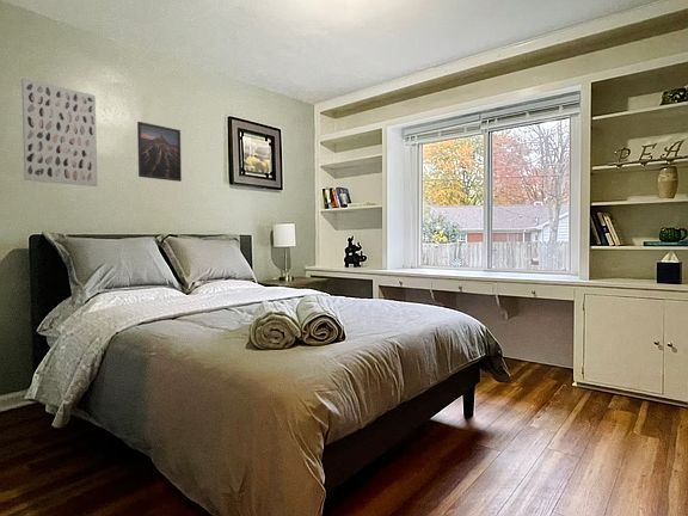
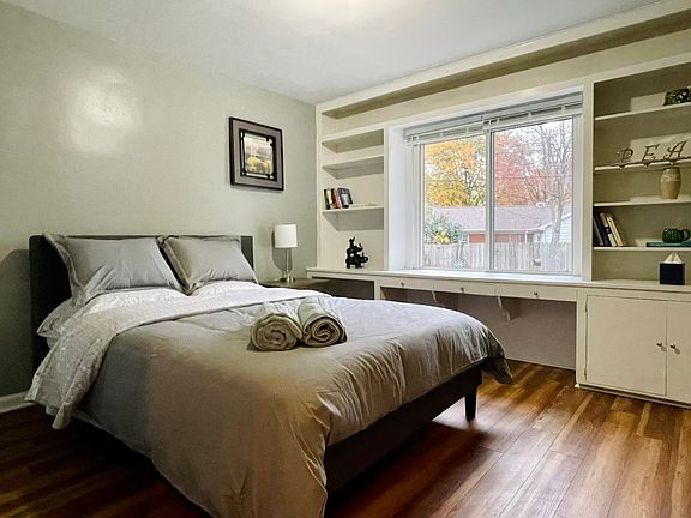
- wall art (61, 135)
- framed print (160, 152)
